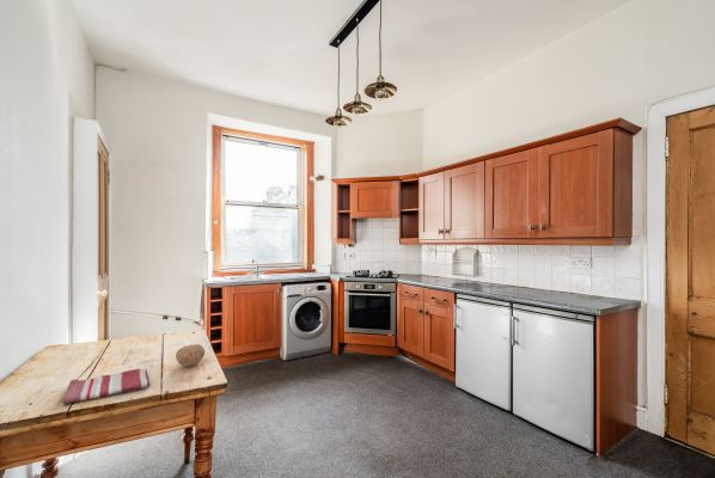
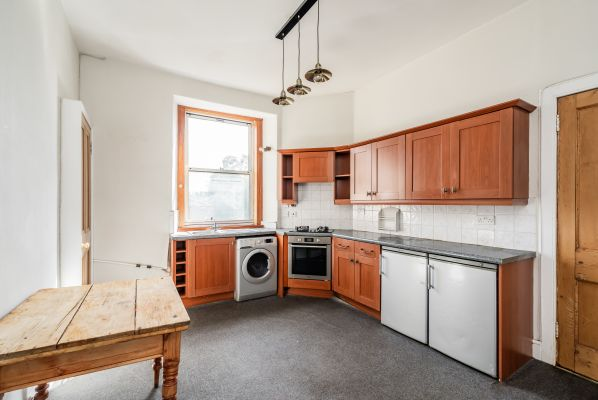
- fruit (190, 355)
- dish towel (109, 384)
